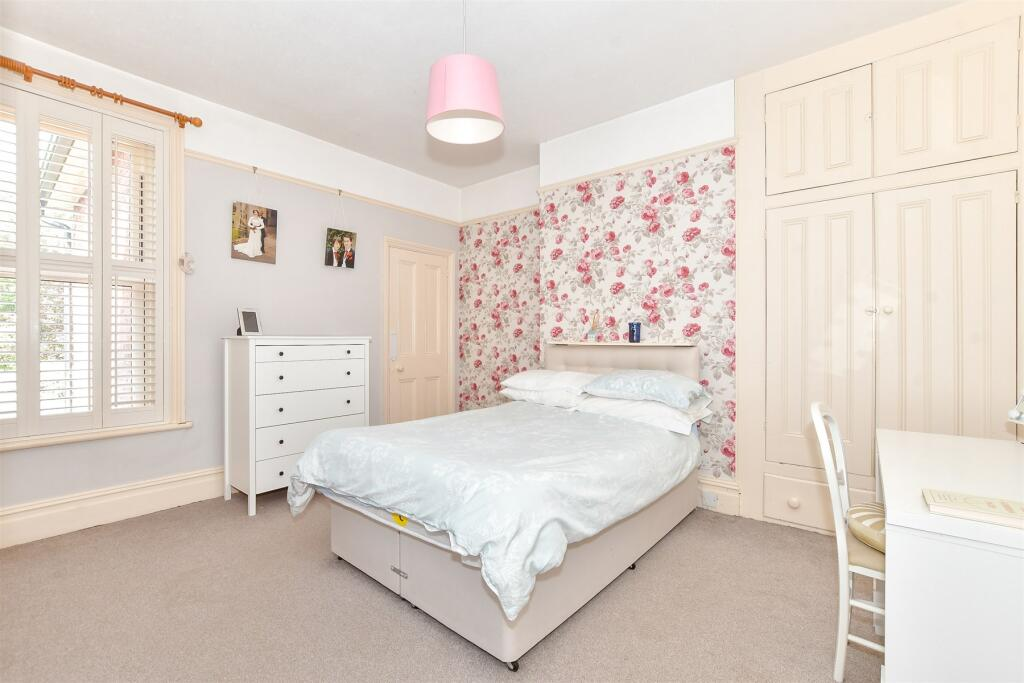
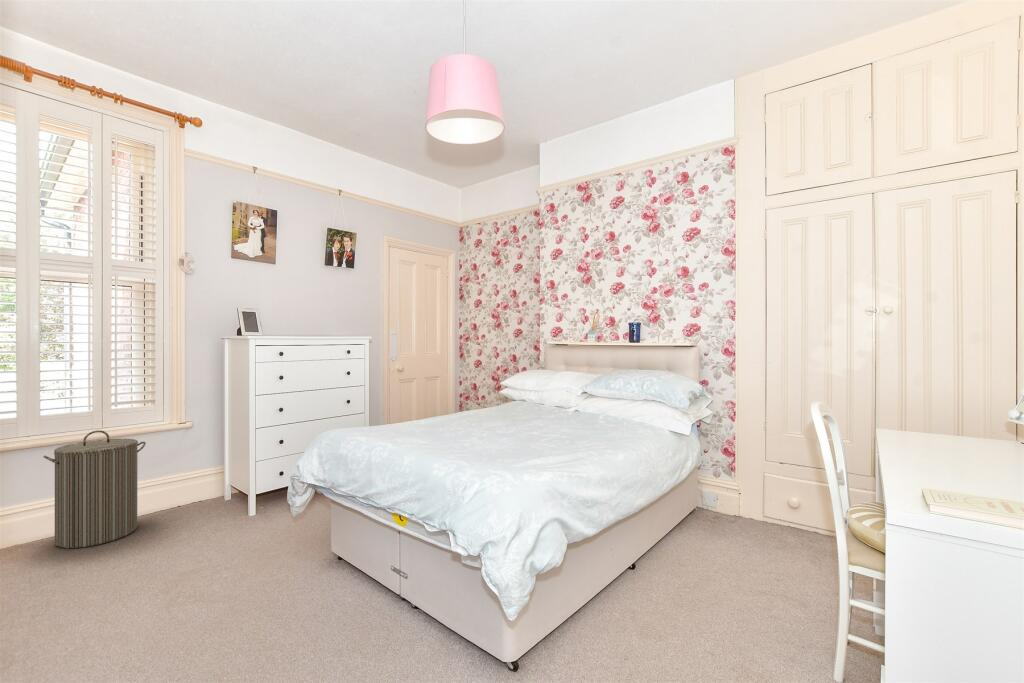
+ laundry hamper (97, 482)
